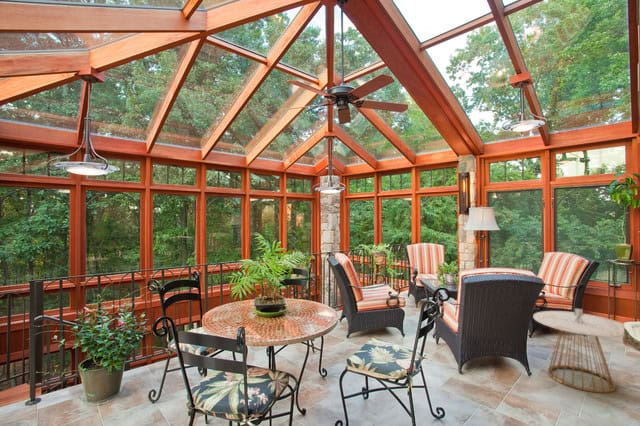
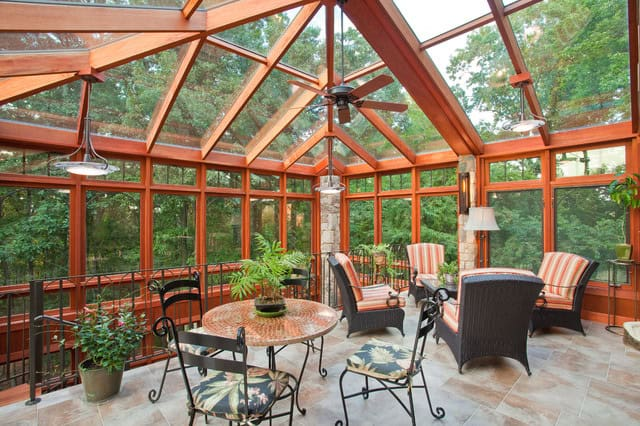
- side table (578, 344)
